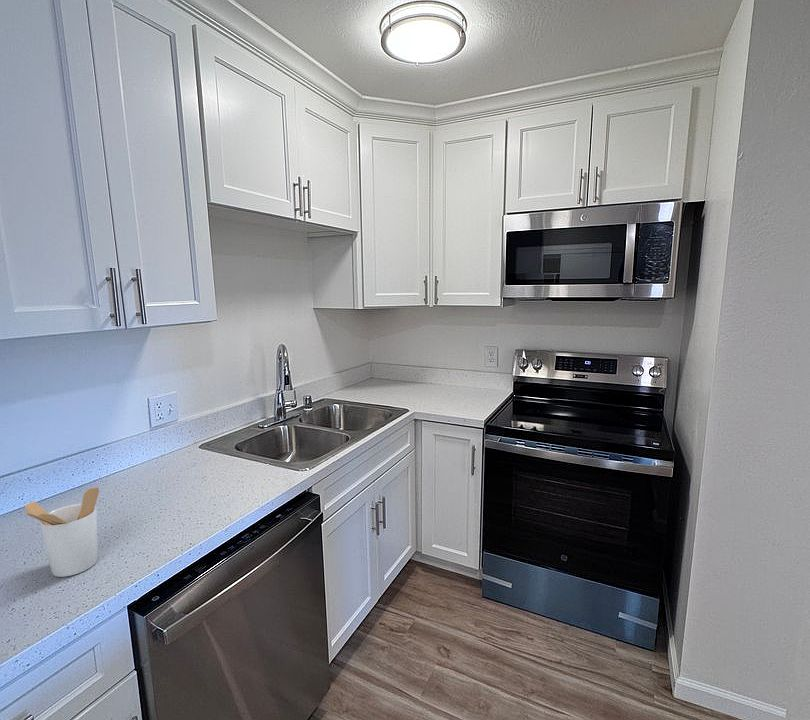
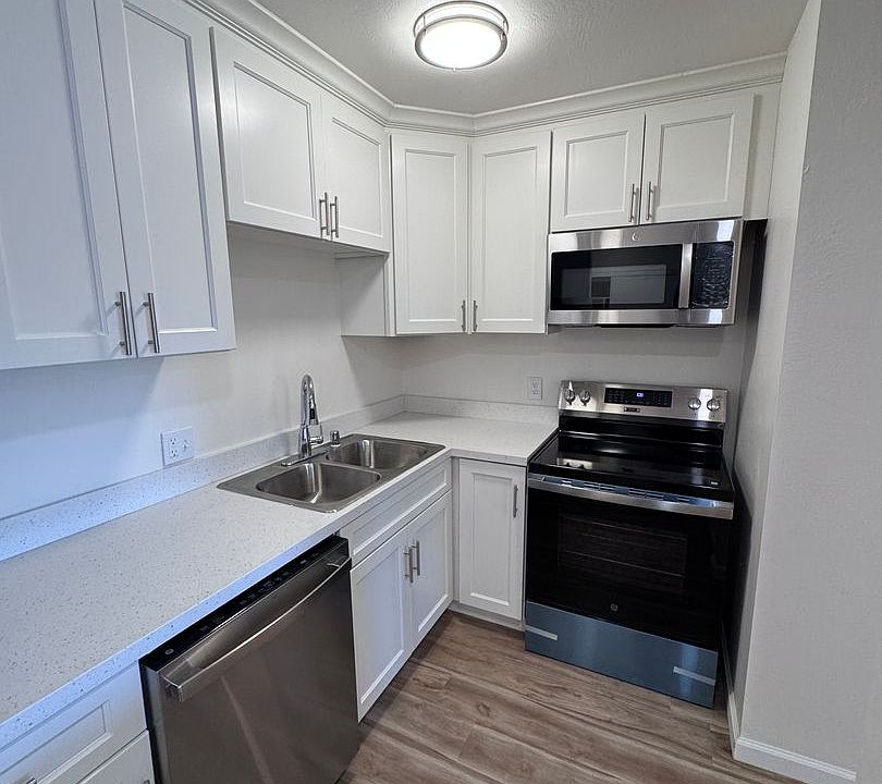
- utensil holder (62, 533)
